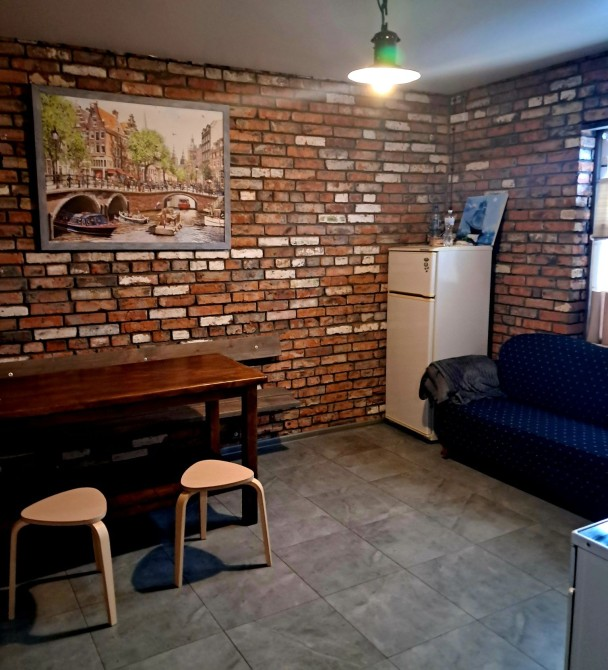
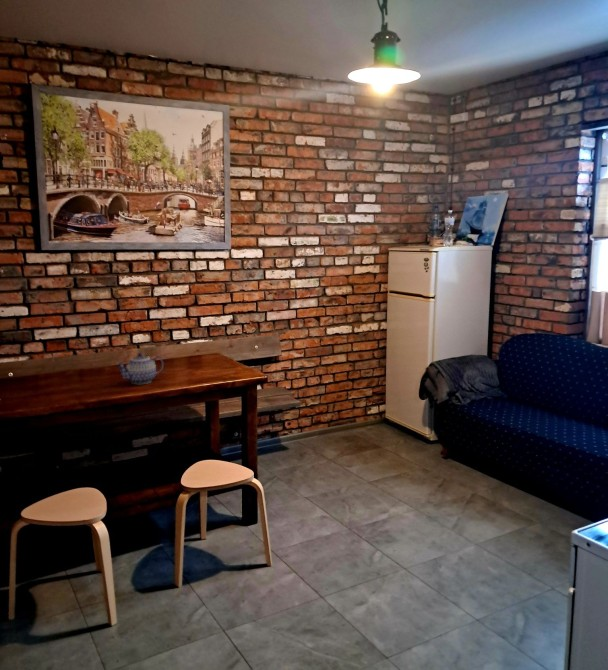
+ teapot (140, 367)
